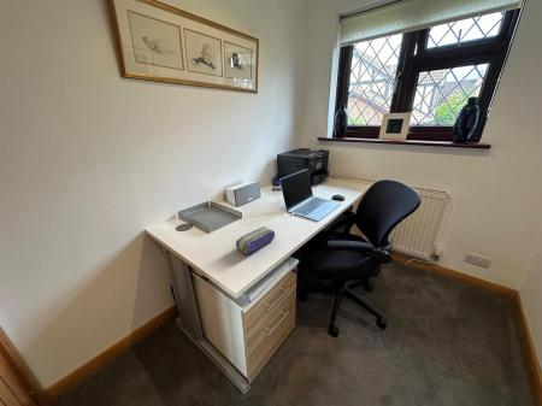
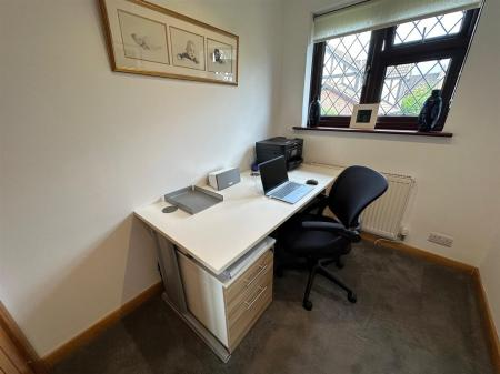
- pencil case (255, 239)
